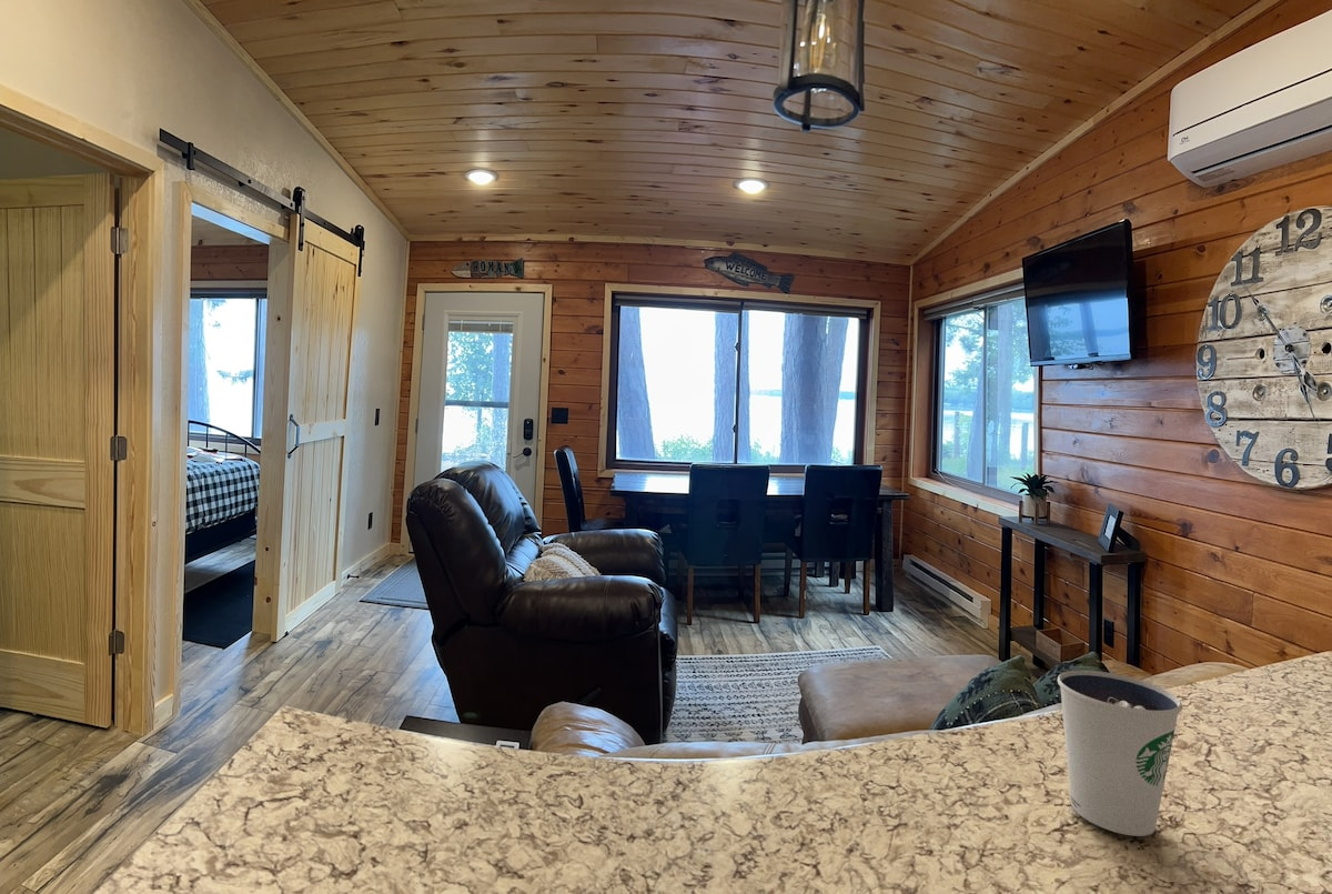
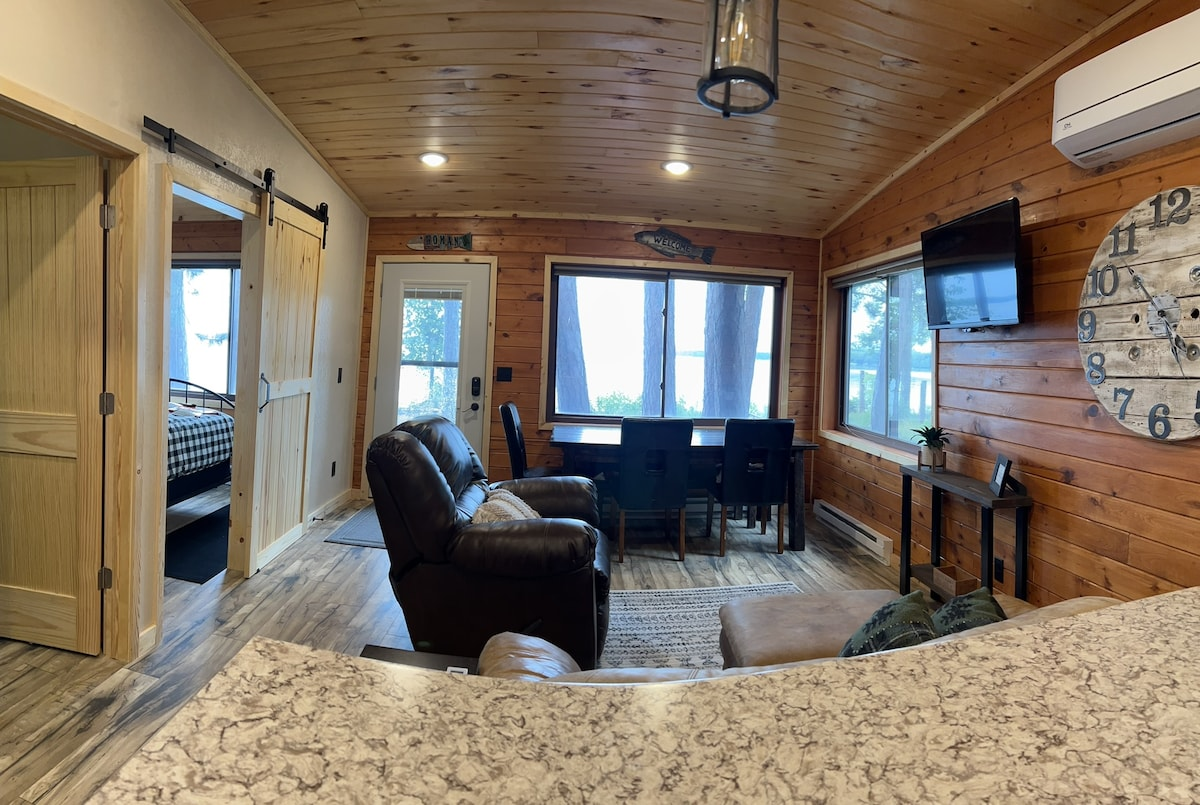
- dixie cup (1113, 752)
